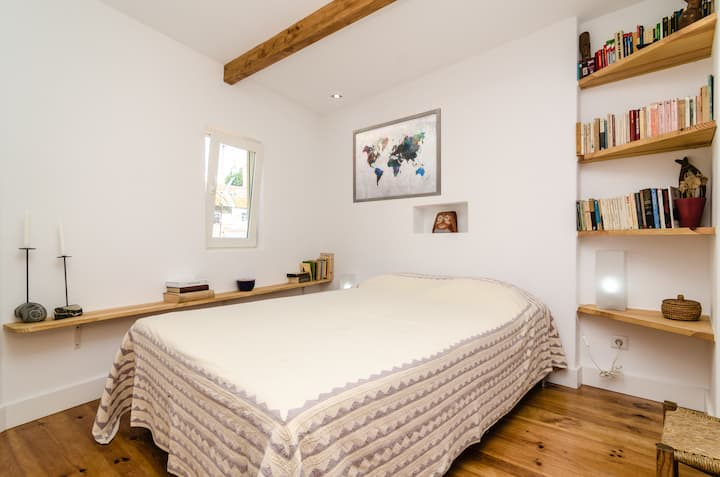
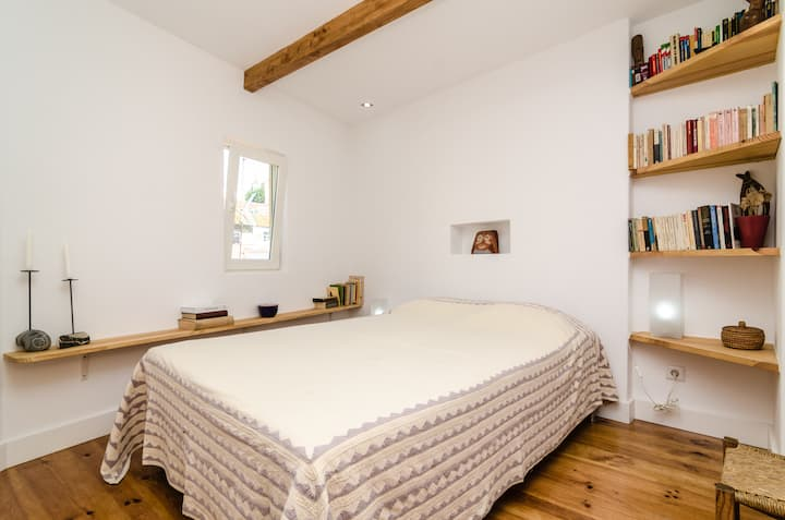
- wall art (392, 160)
